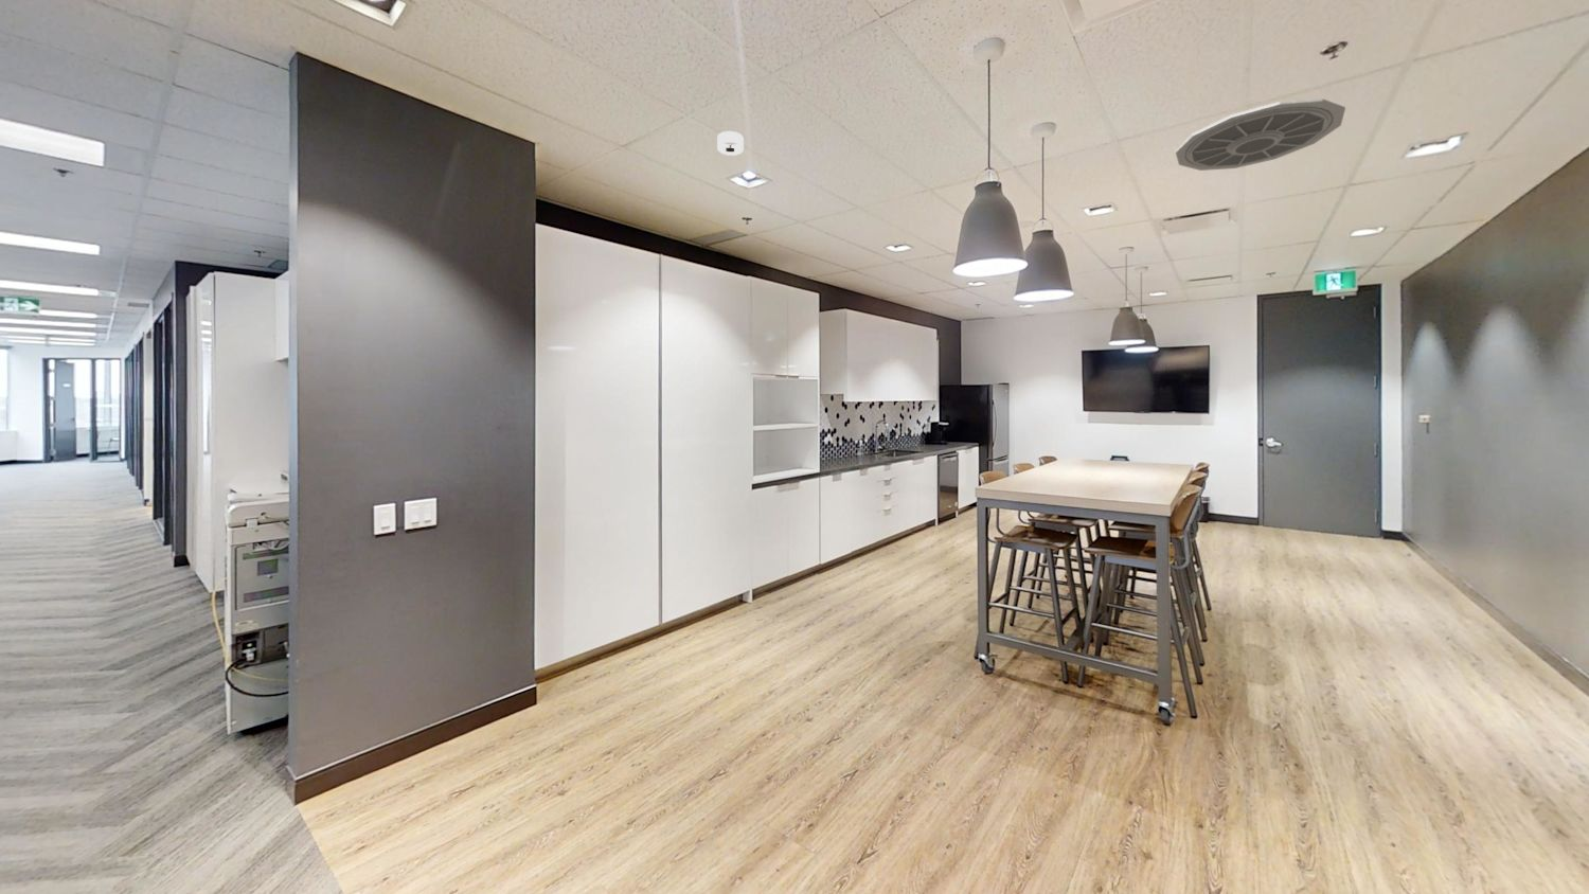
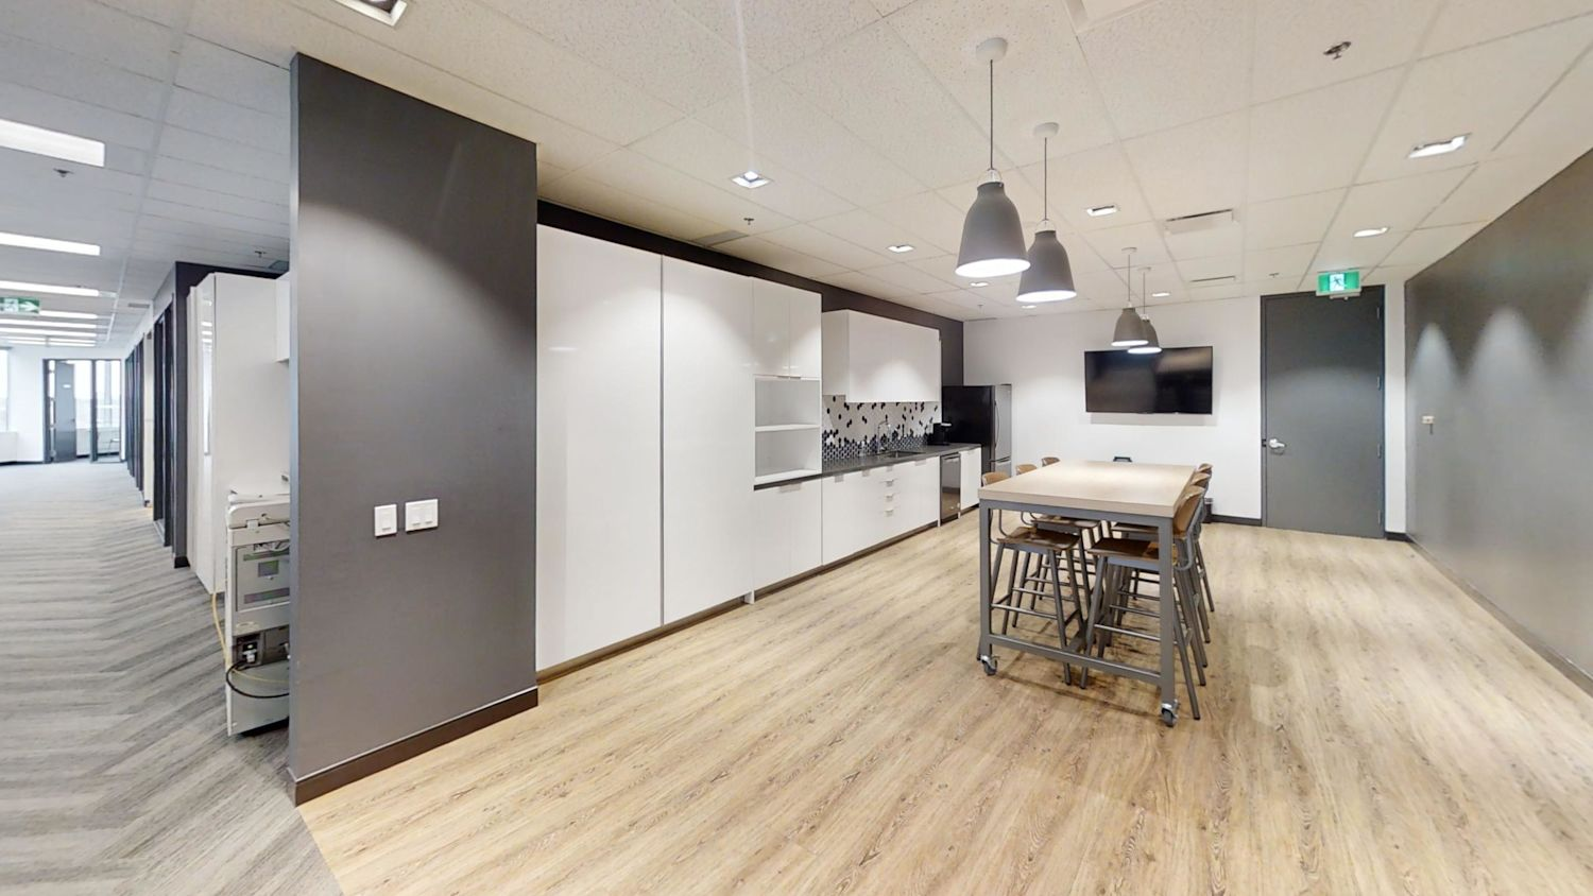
- ceiling vent (1254, 141)
- smoke detector (730, 144)
